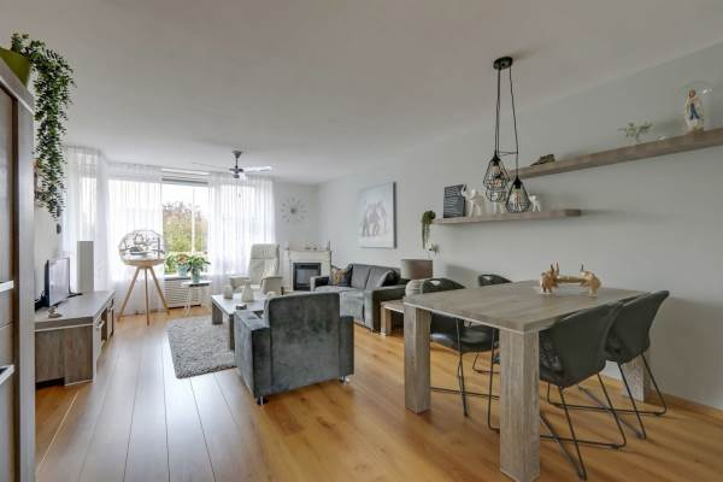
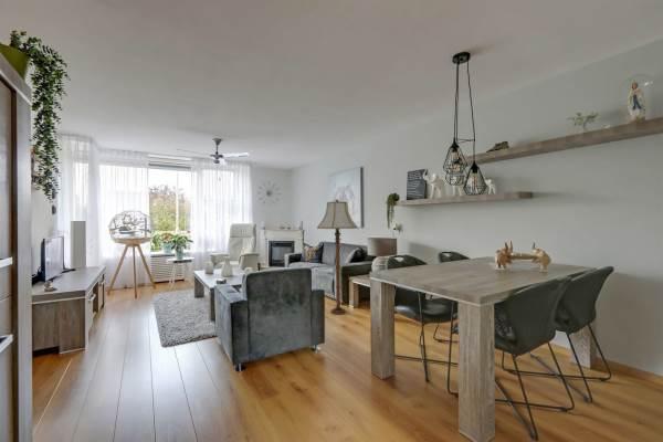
+ floor lamp (337, 255)
